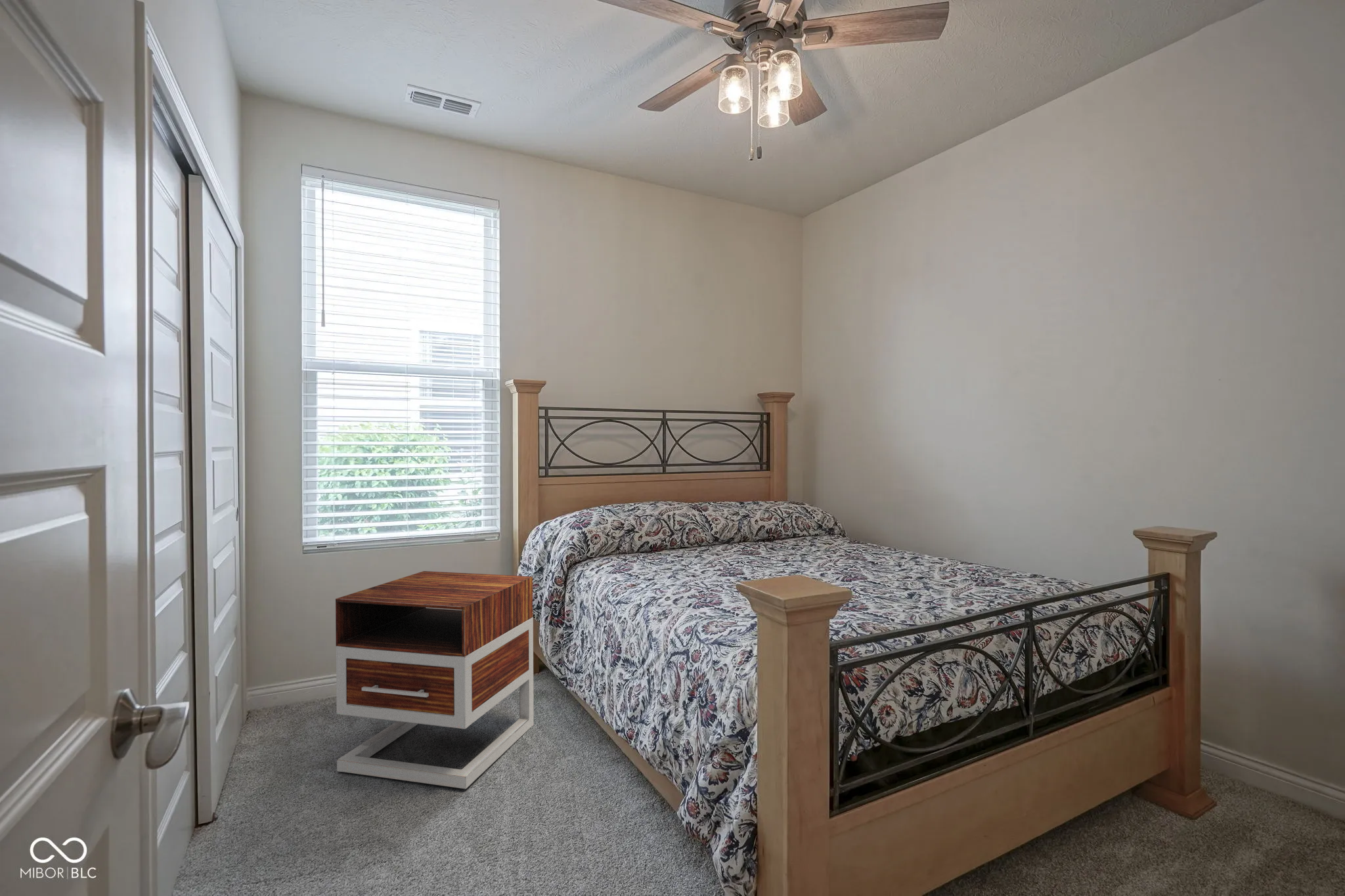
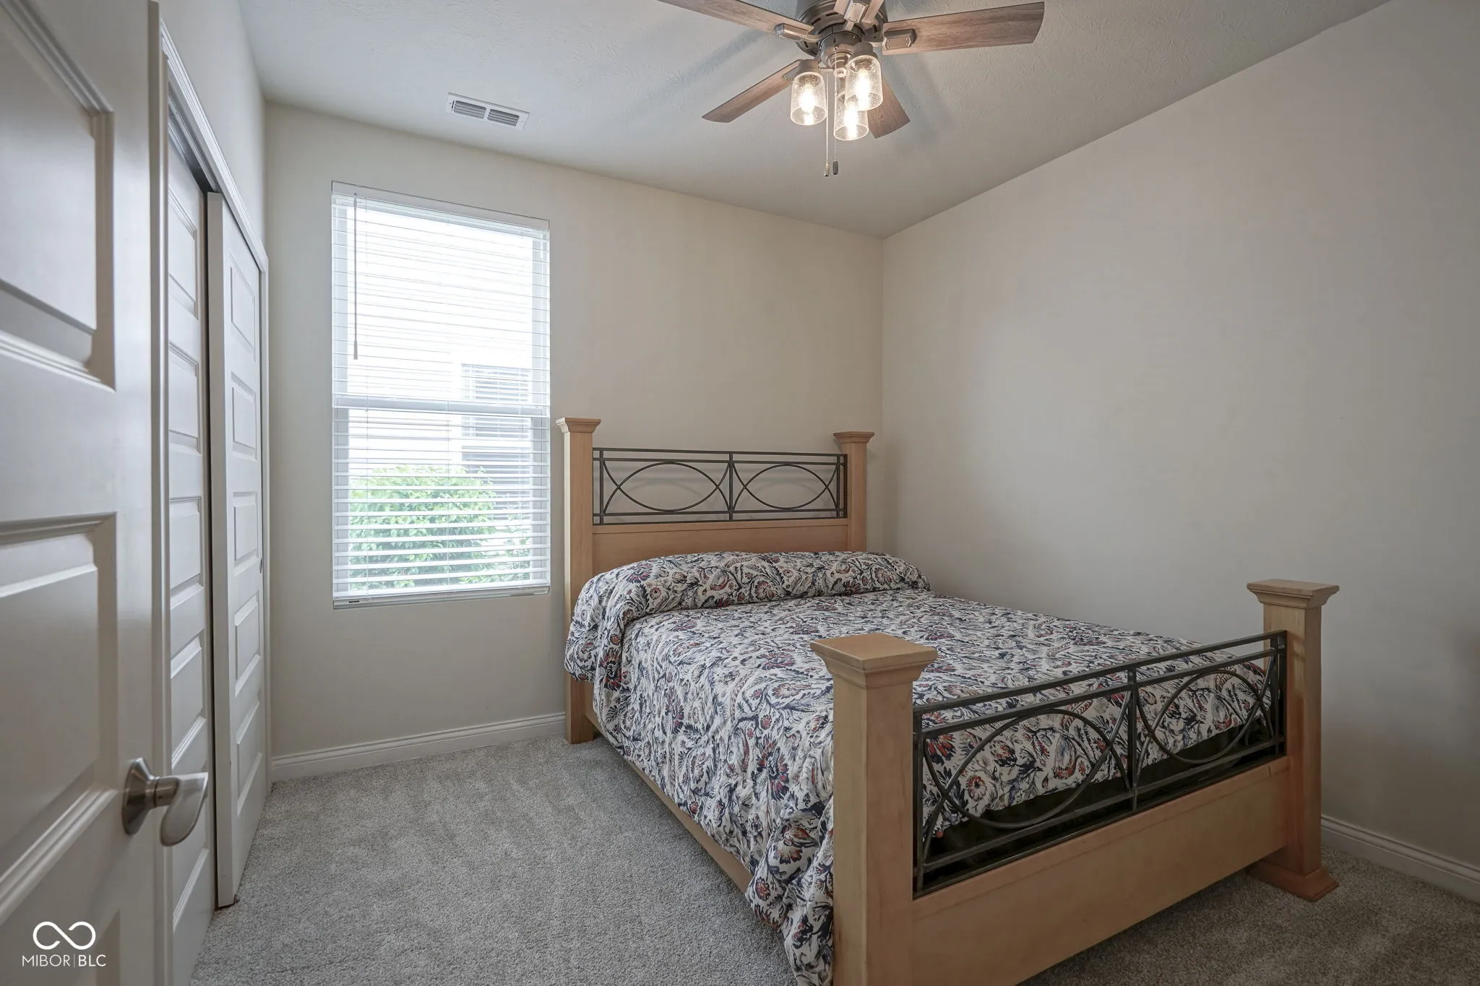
- nightstand (439, 668)
